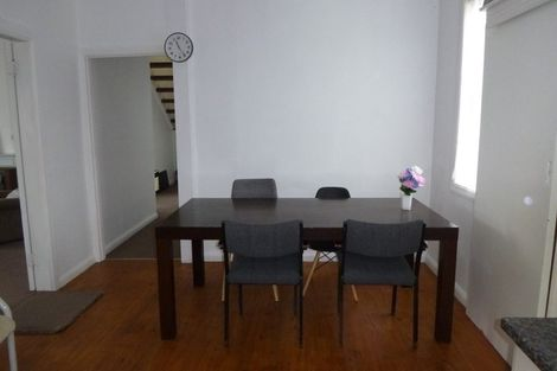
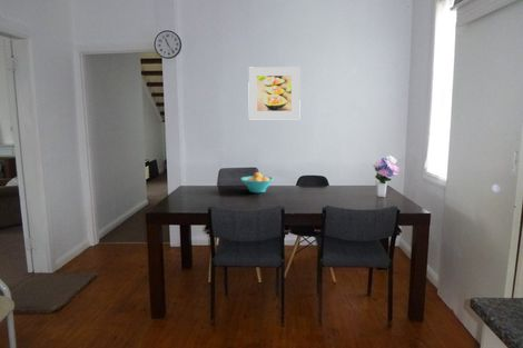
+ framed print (274, 93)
+ fruit bowl (257, 181)
